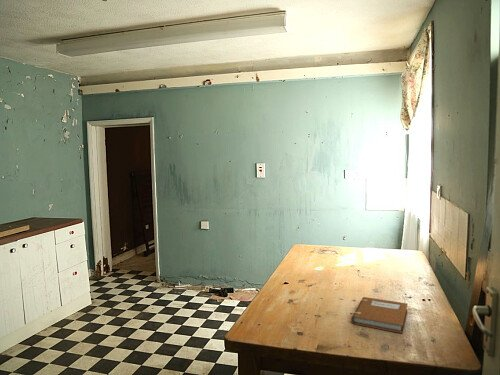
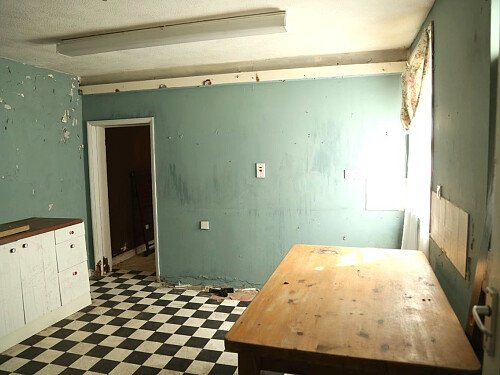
- notebook (380, 312)
